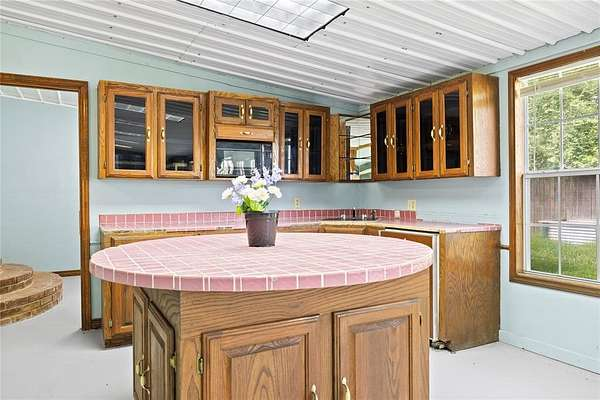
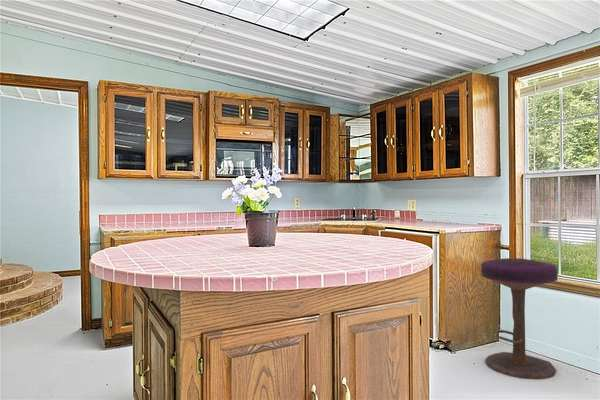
+ stool (518, 312)
